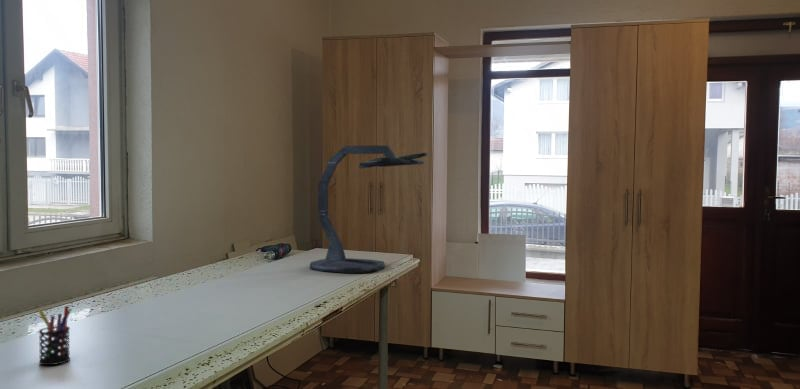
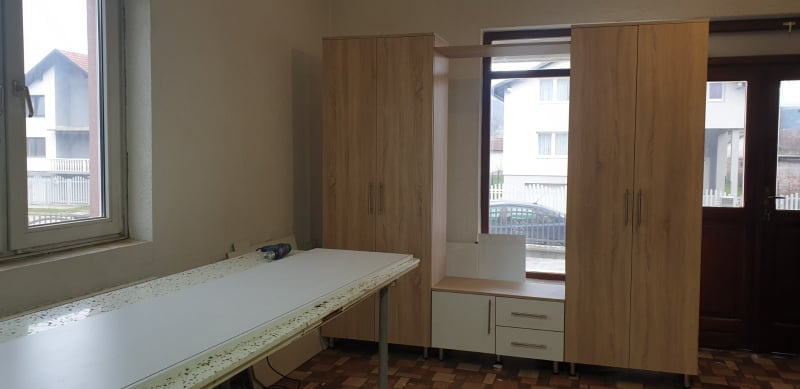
- desk lamp (366, 167)
- pen holder (58, 332)
